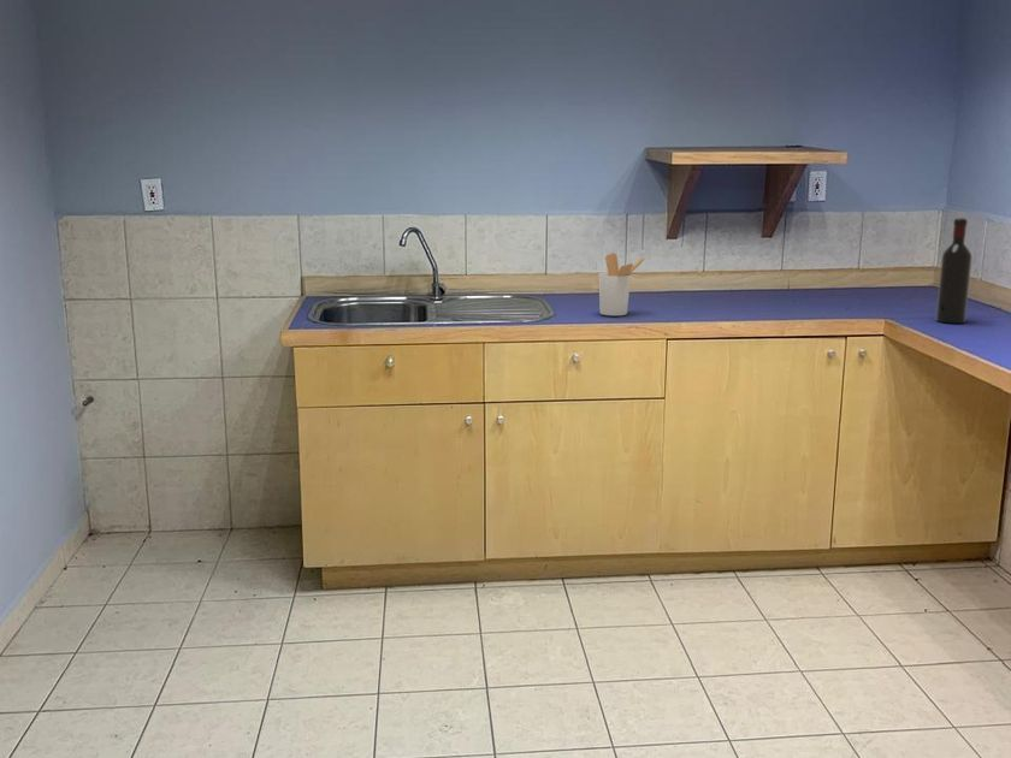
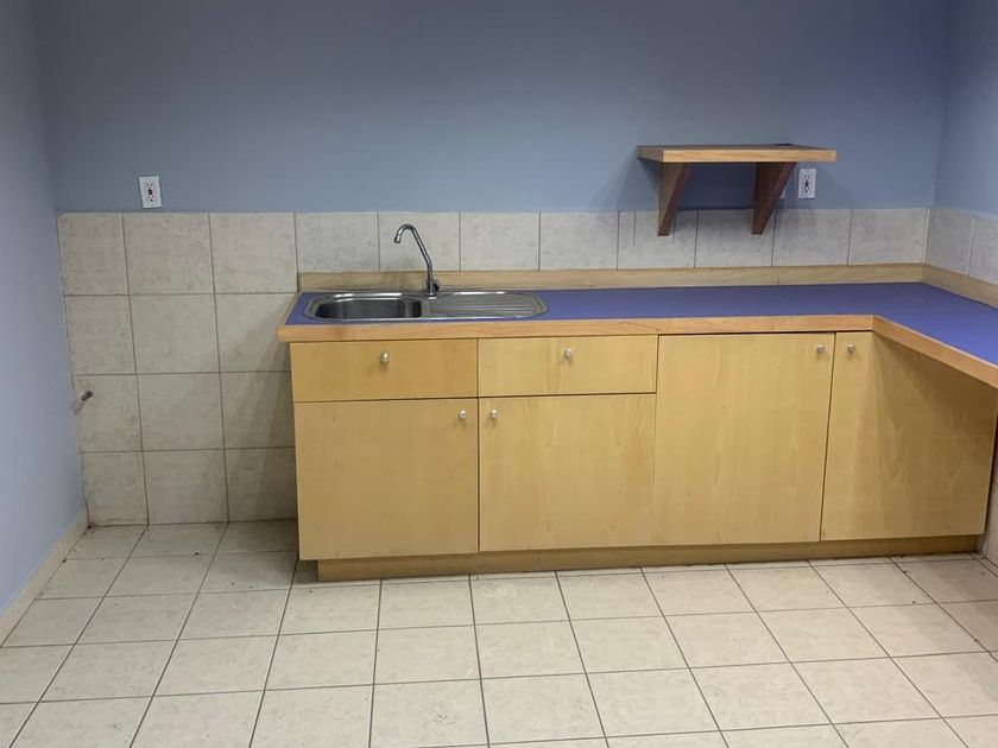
- wine bottle (954, 270)
- utensil holder (622, 284)
